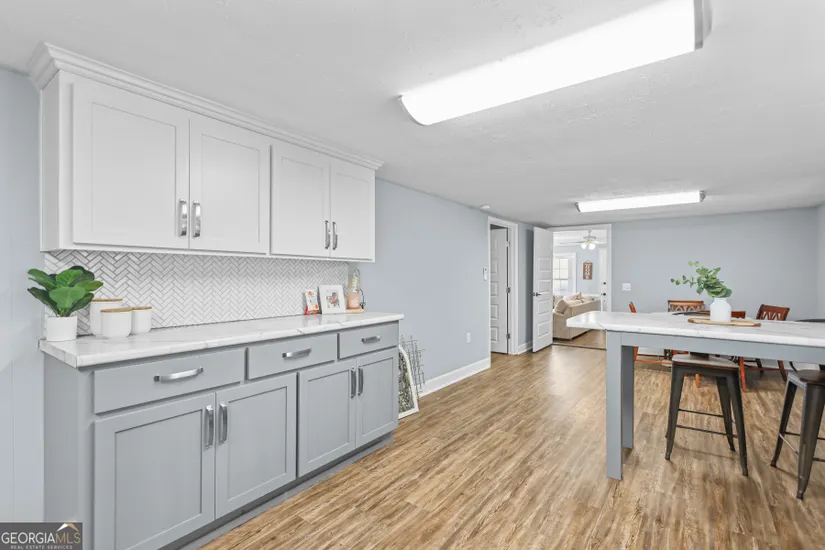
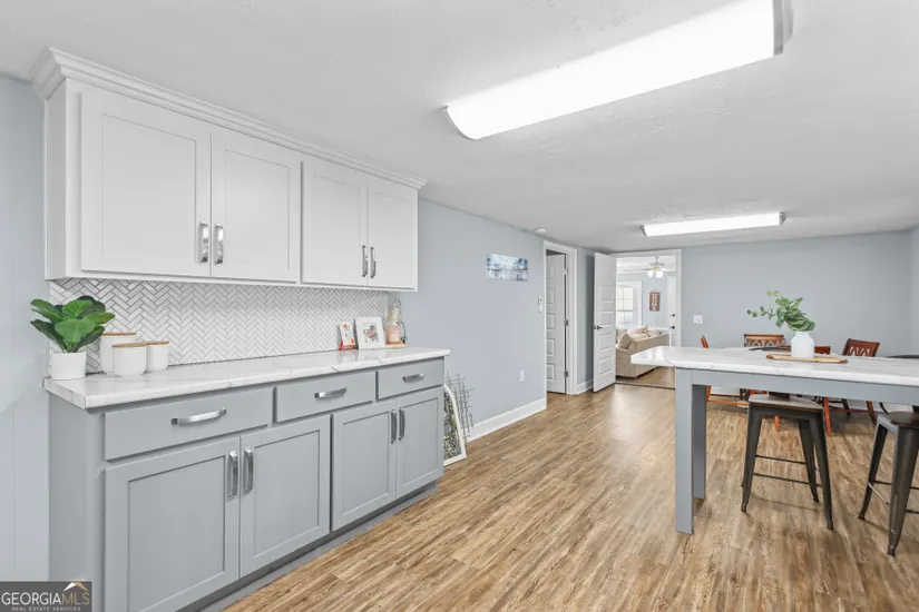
+ wall art (508, 268)
